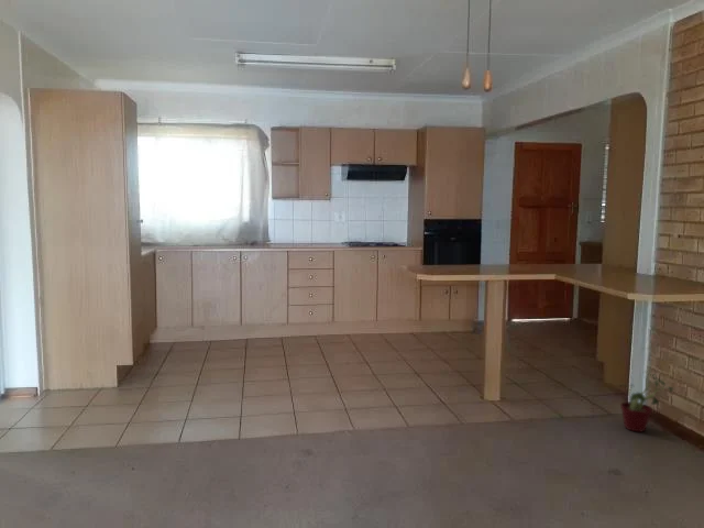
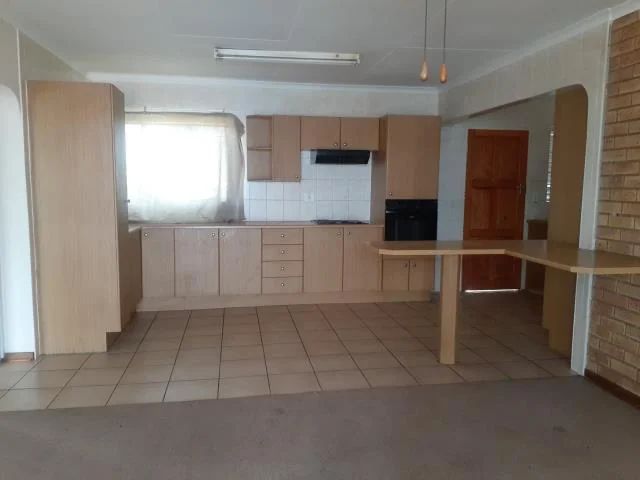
- potted plant (648, 398)
